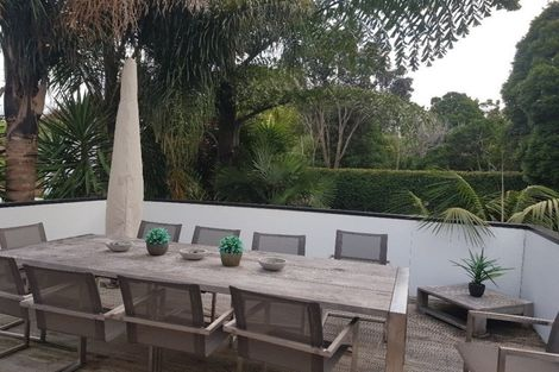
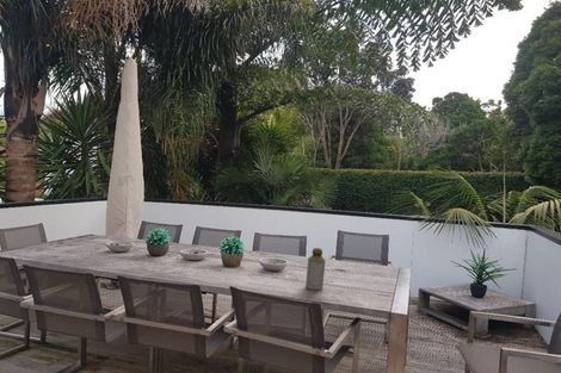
+ bottle (315, 267)
